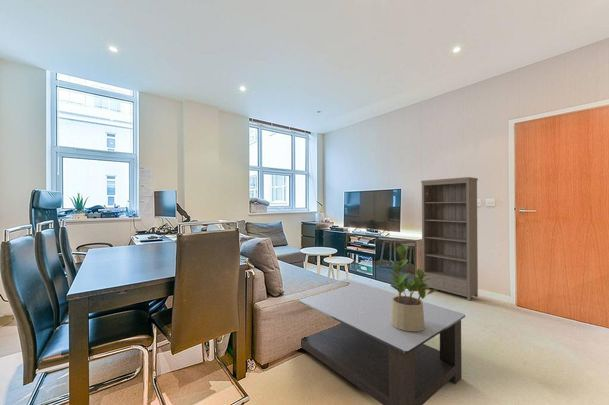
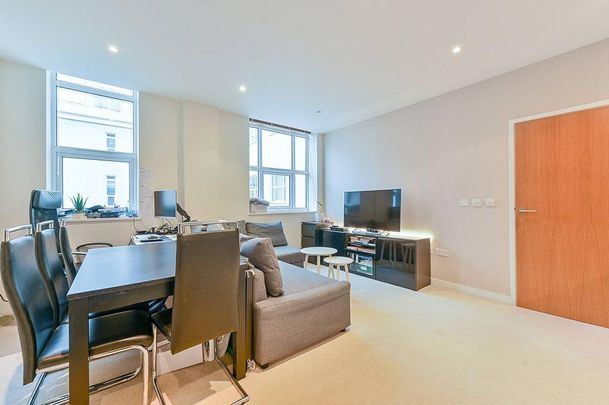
- bookshelf (448, 235)
- coffee table (366, 331)
- potted plant (412, 285)
